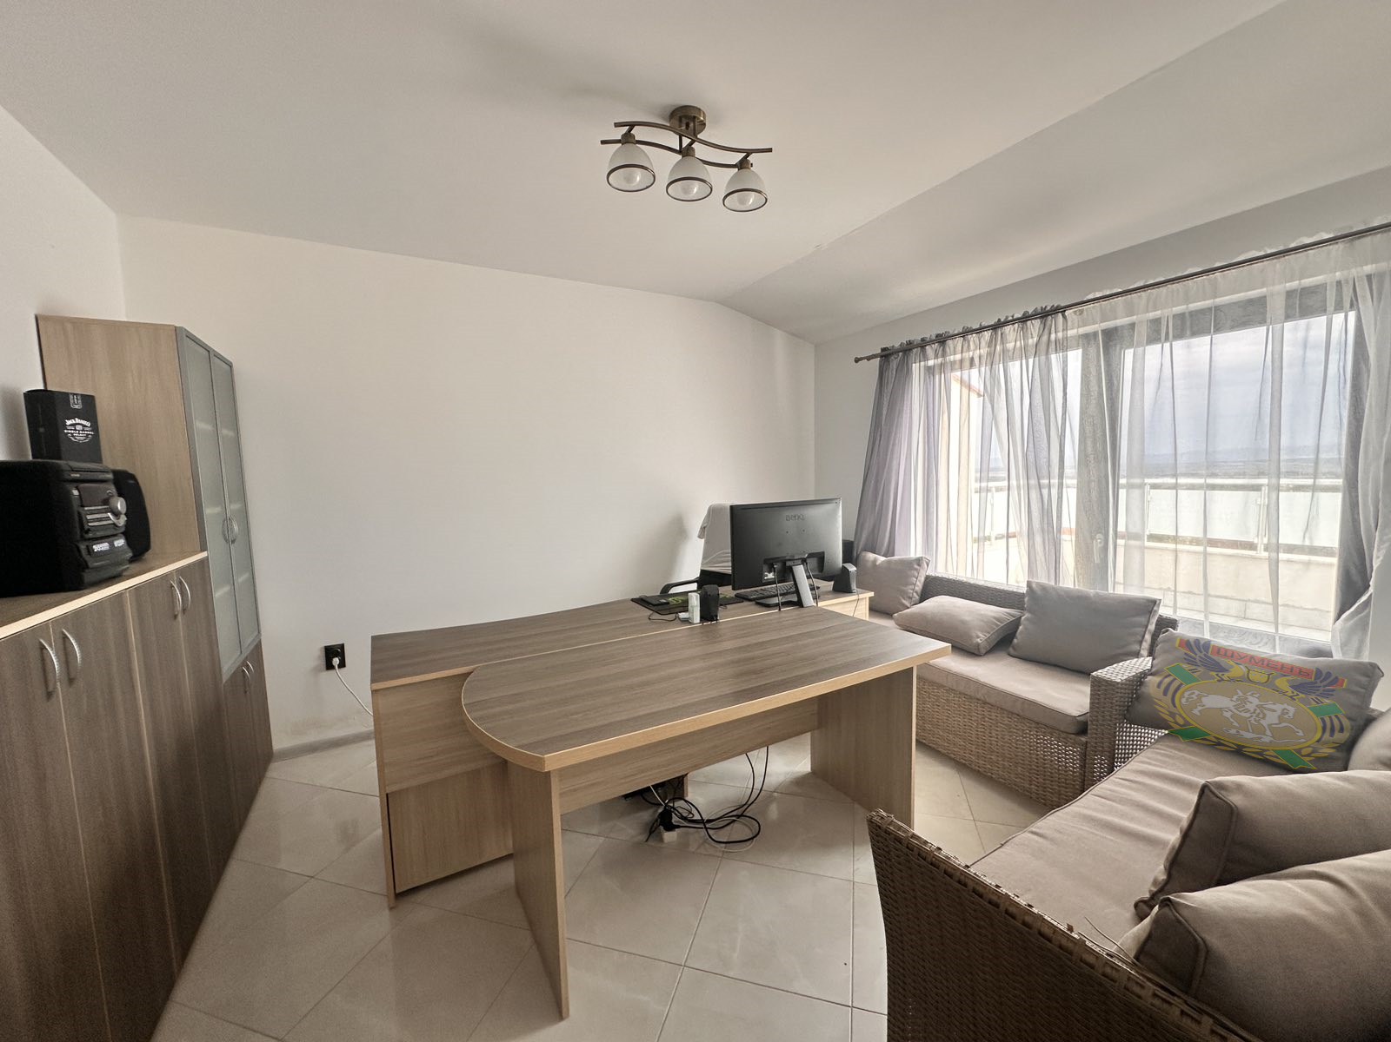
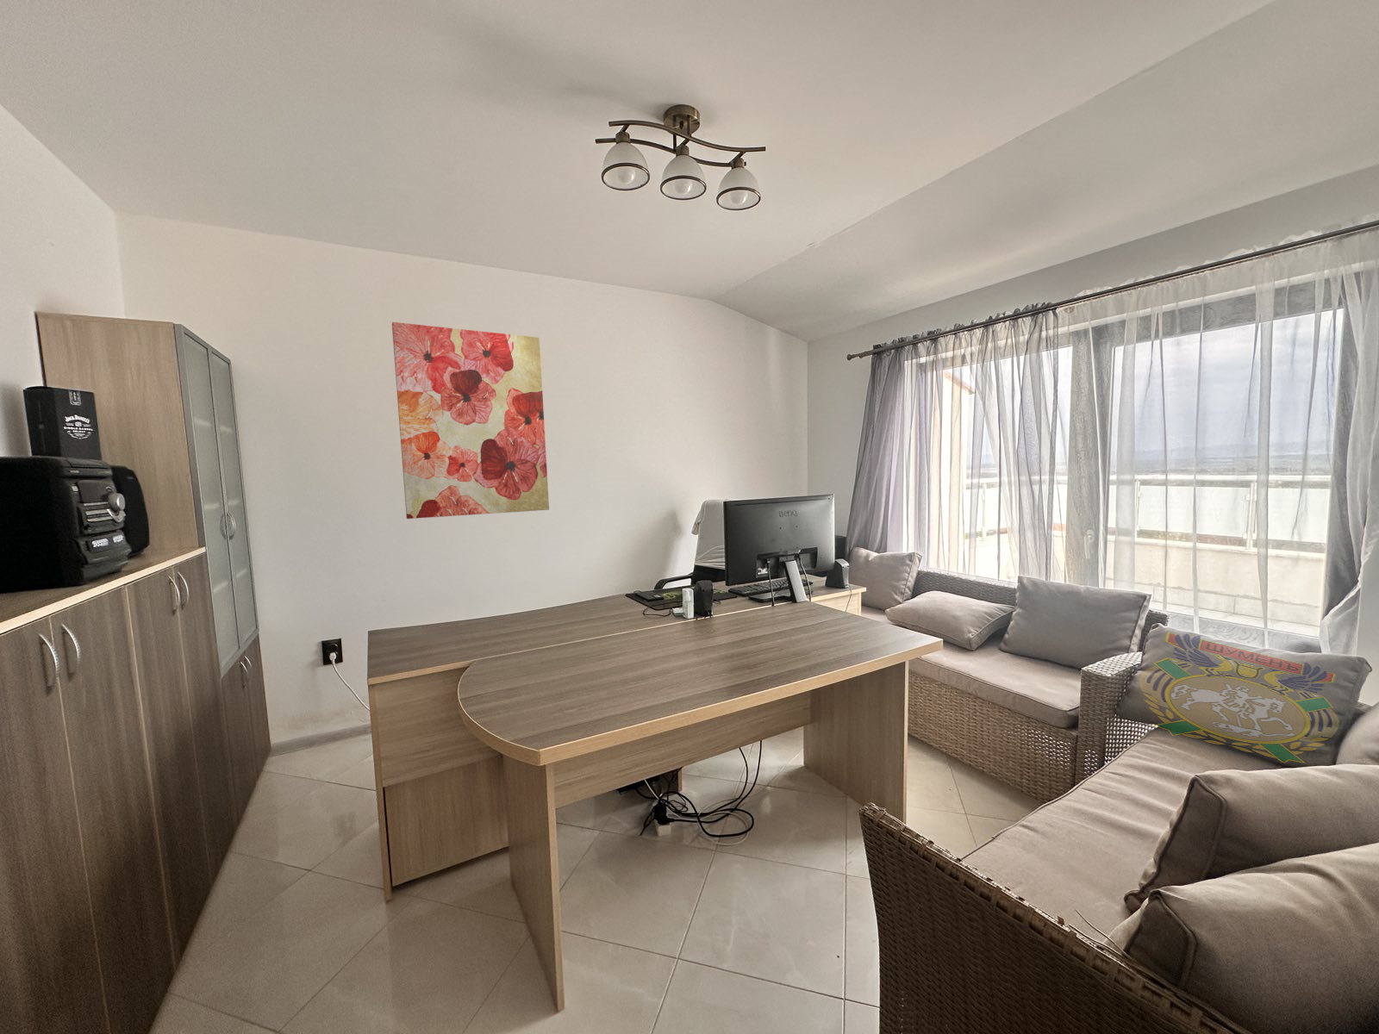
+ wall art (476, 424)
